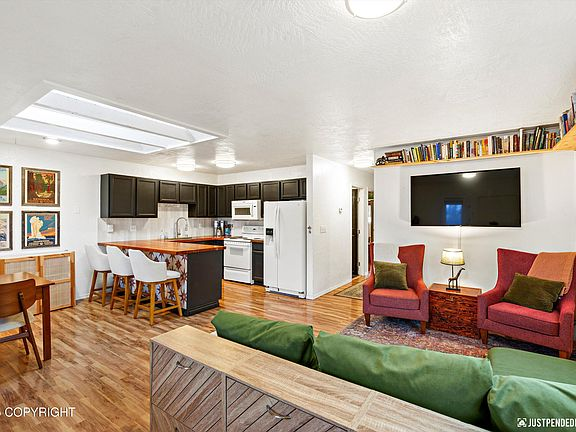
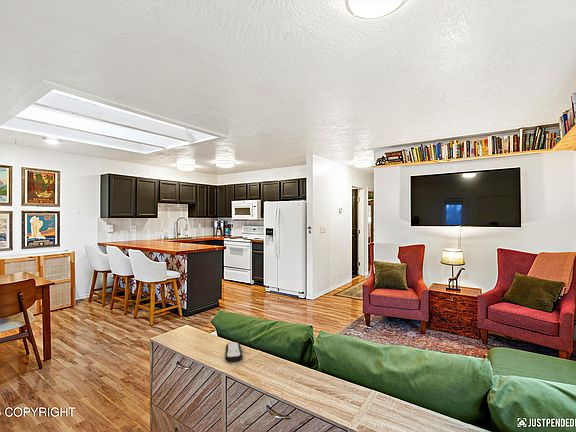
+ remote control (233, 350)
